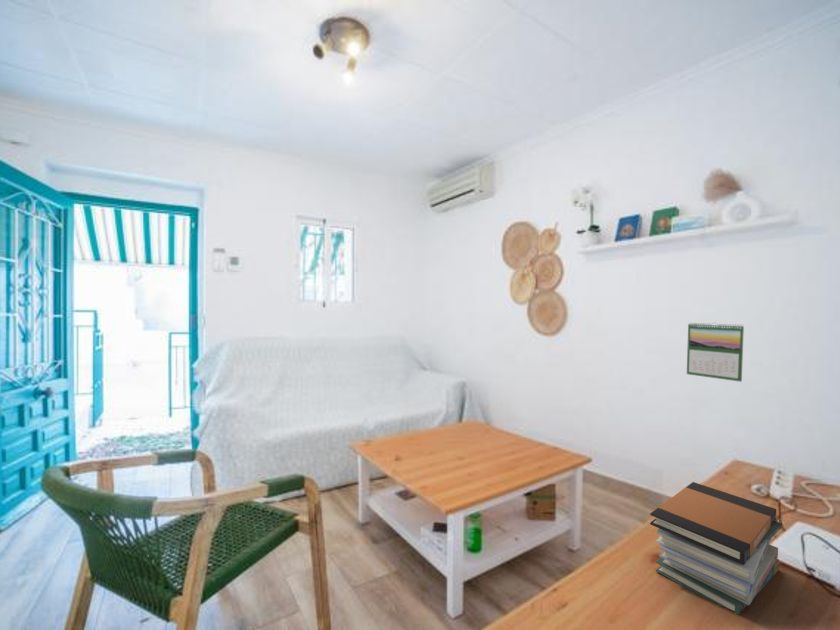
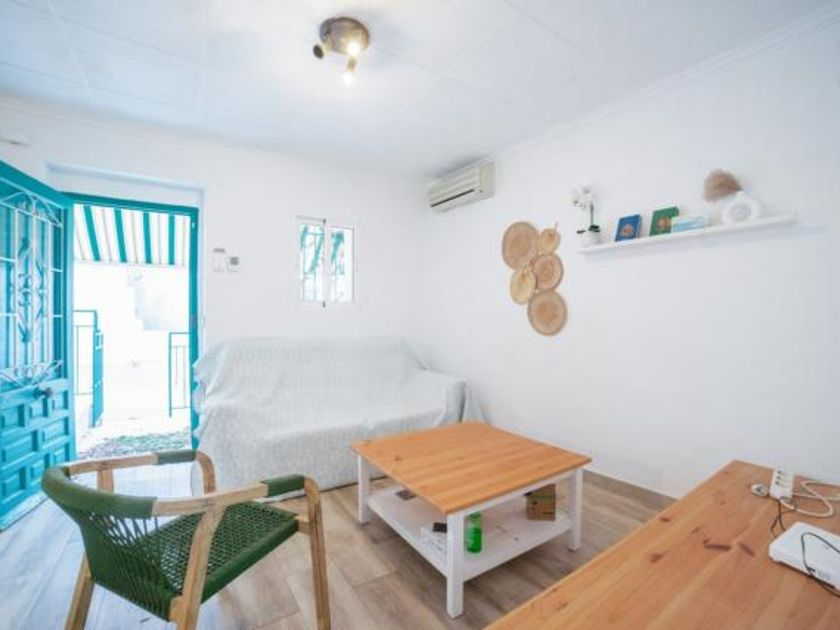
- book stack (715, 541)
- calendar (713, 350)
